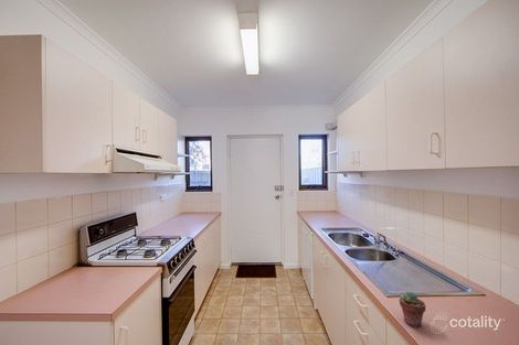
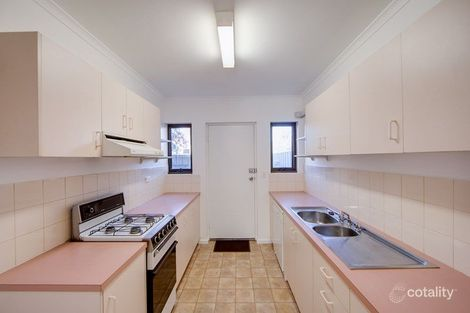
- potted succulent (412, 306)
